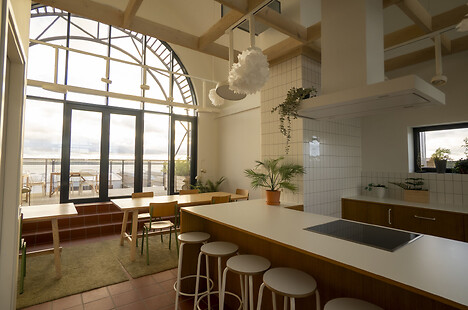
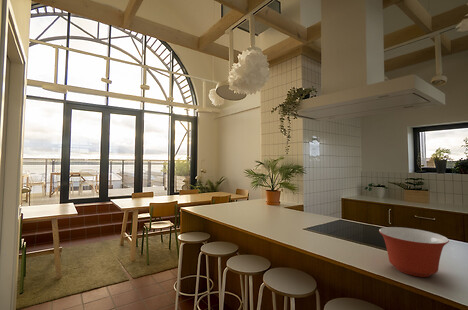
+ mixing bowl (411, 252)
